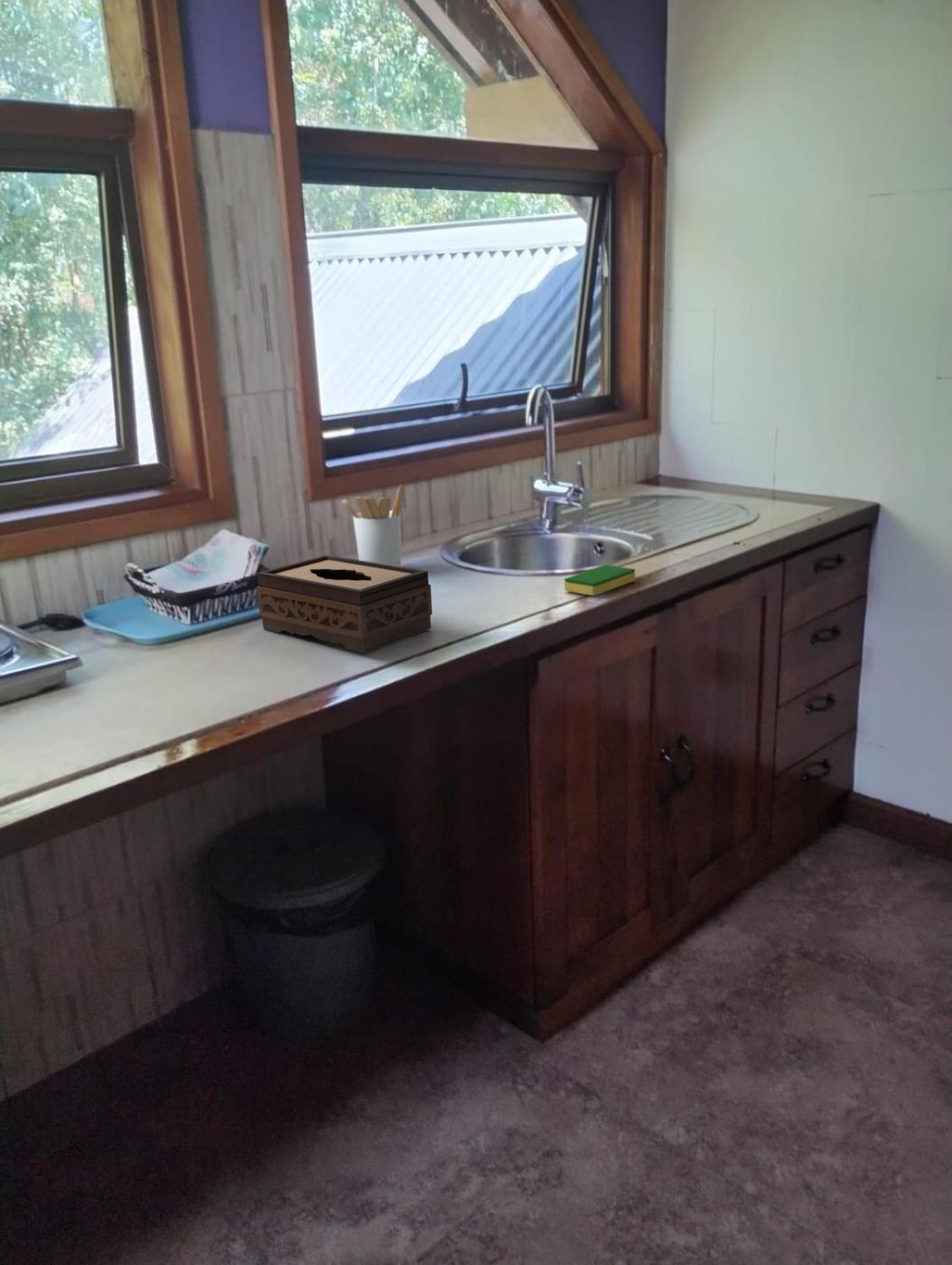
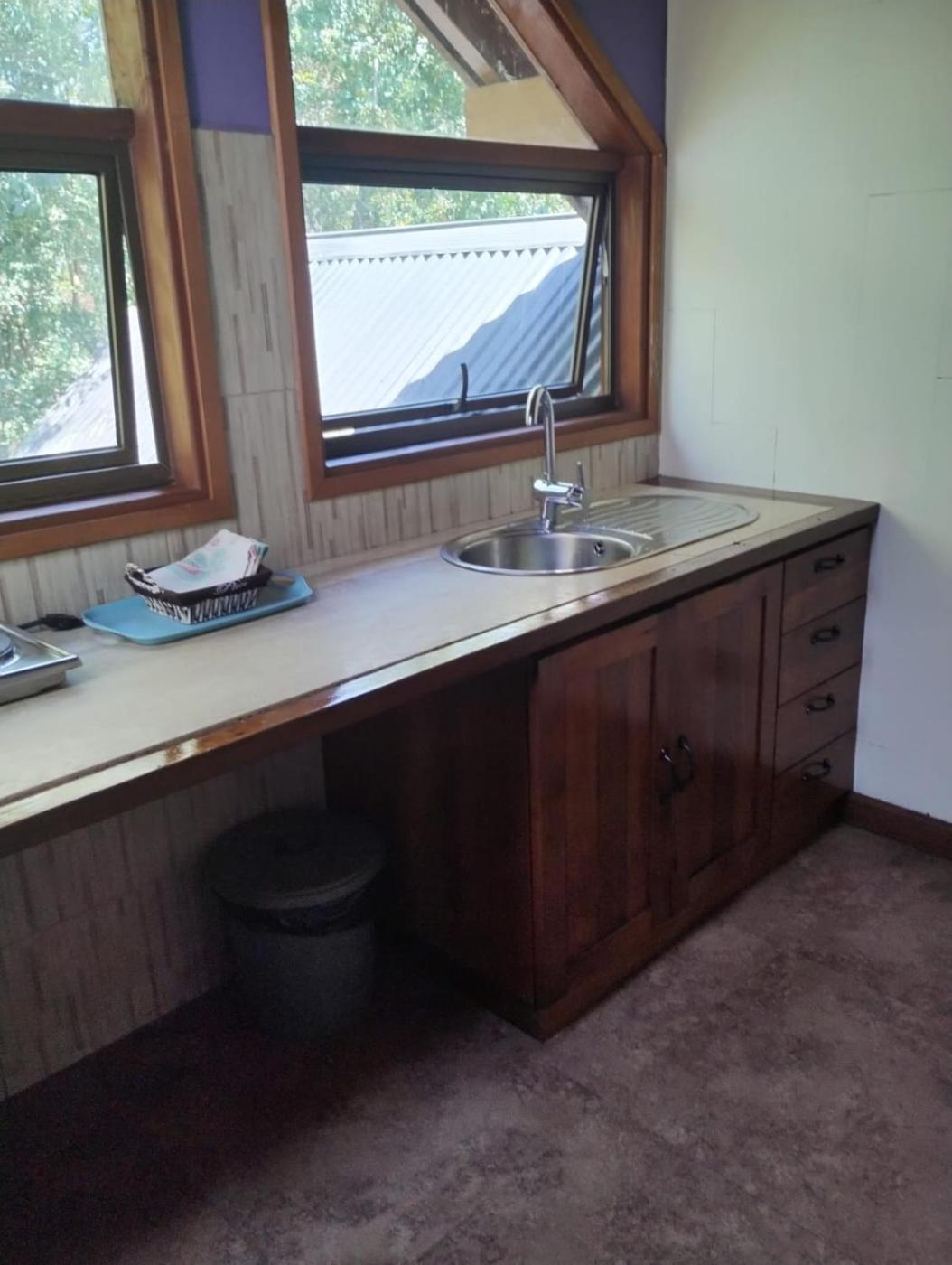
- utensil holder (378, 531)
- tissue box (343, 600)
- dish sponge (600, 579)
